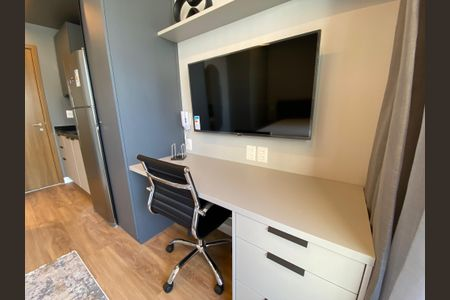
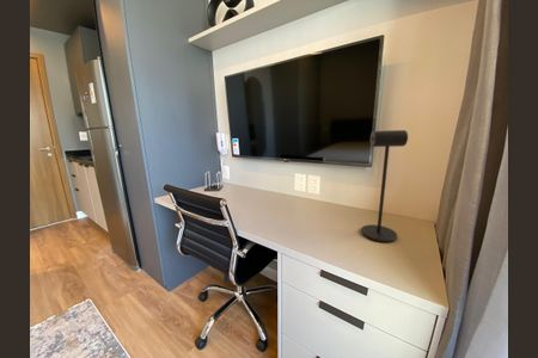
+ desk lamp (383, 185)
